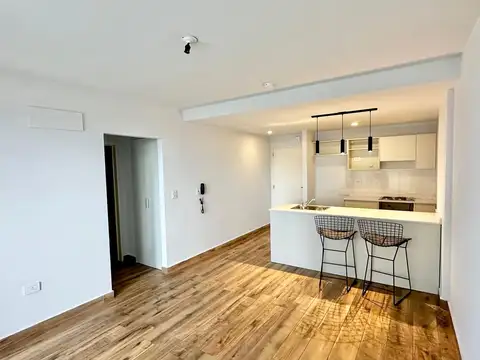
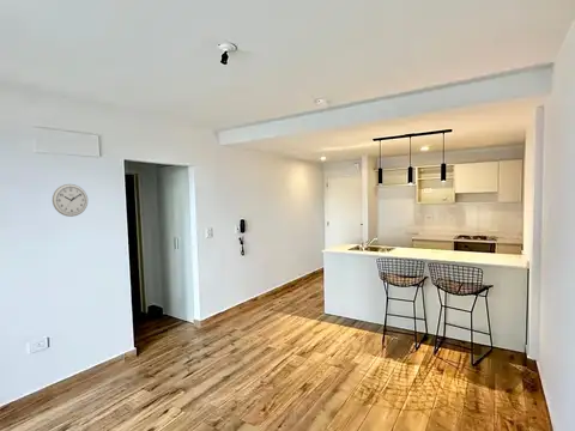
+ wall clock (71, 200)
